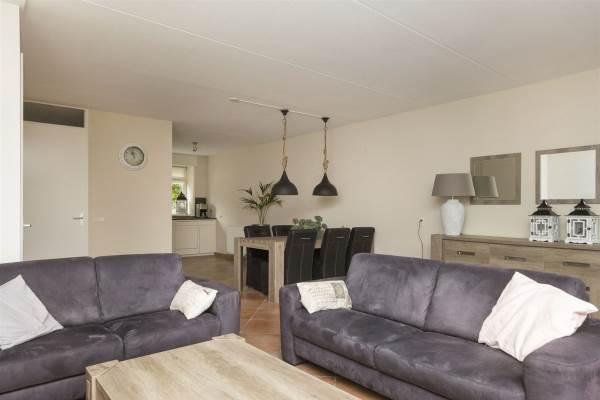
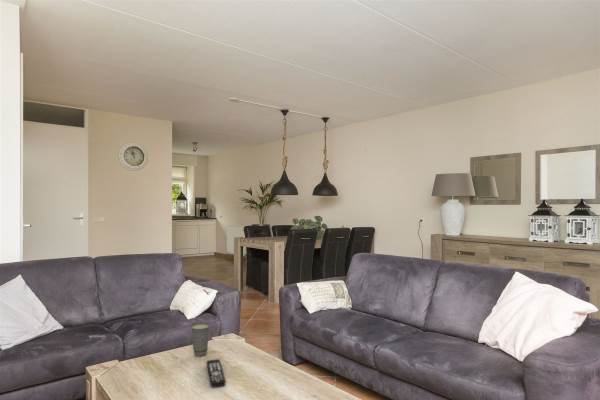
+ cup (200, 339)
+ remote control (215, 372)
